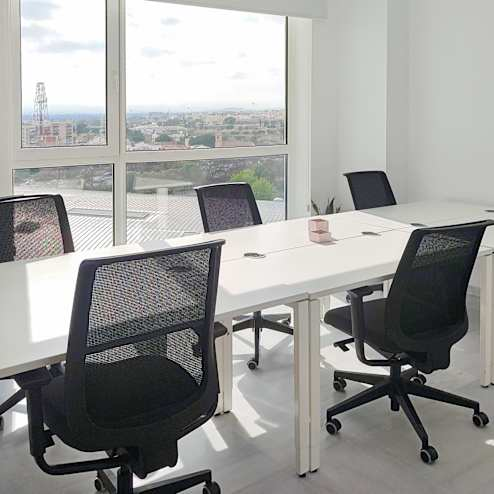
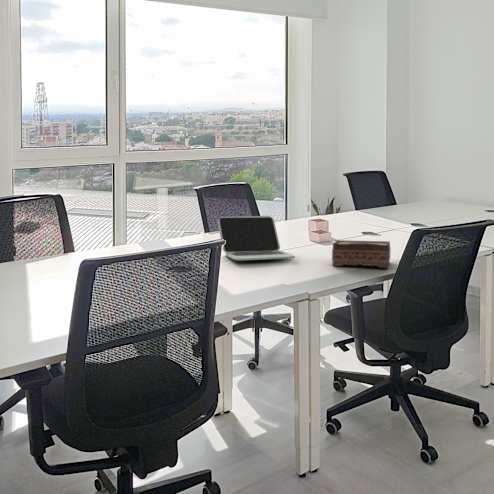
+ tissue box (361, 253)
+ laptop (255, 236)
